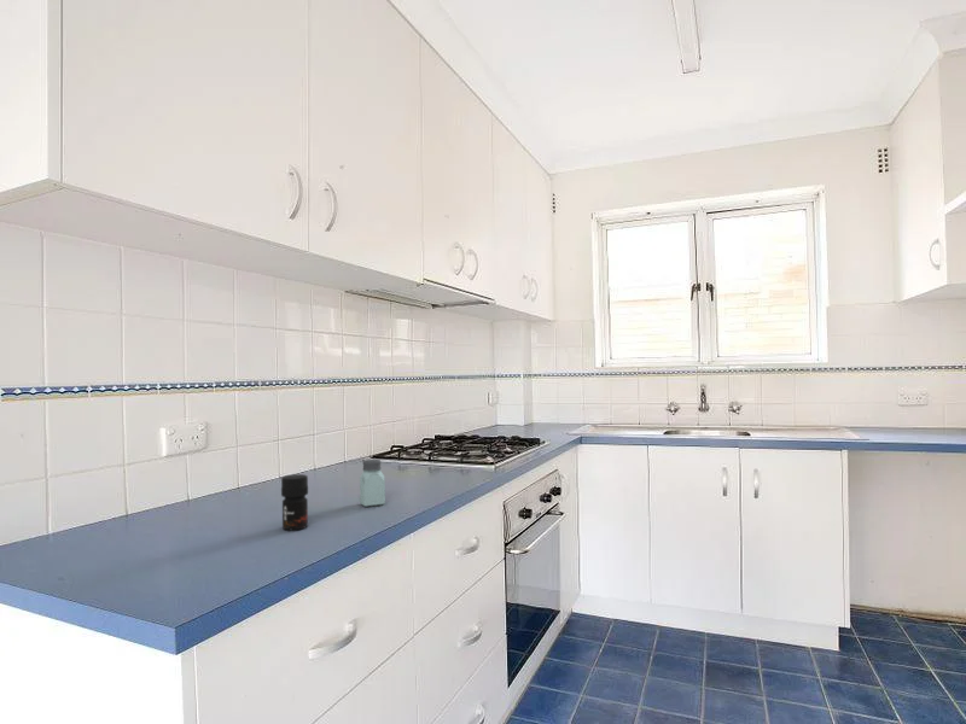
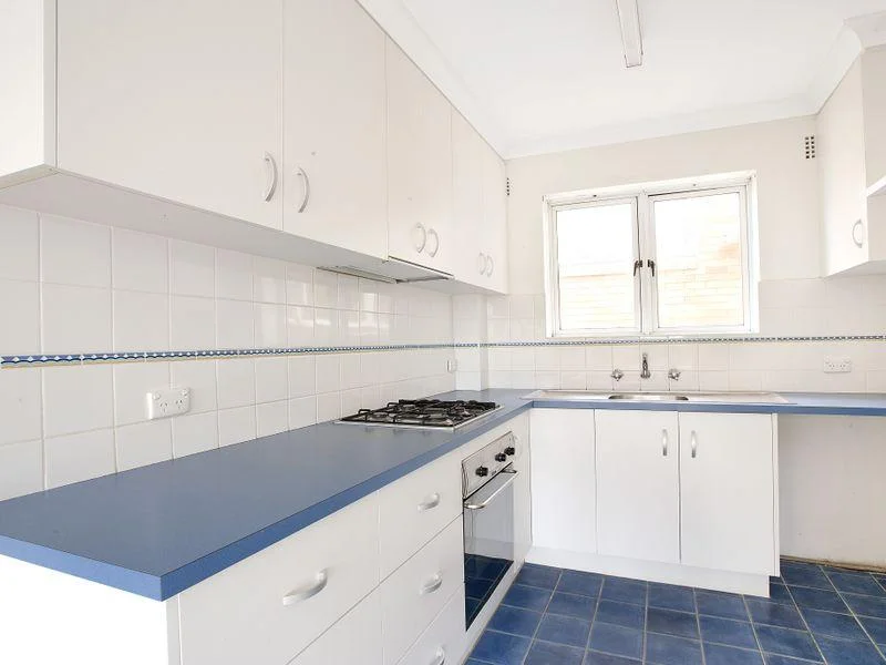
- saltshaker (372, 481)
- jar (295, 501)
